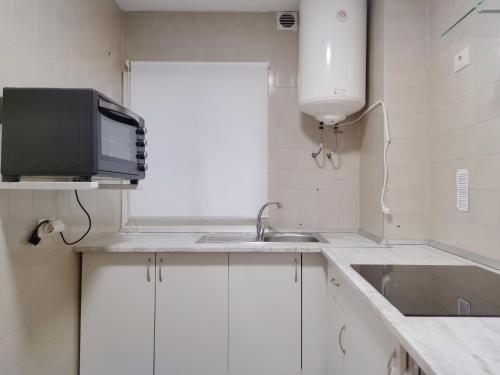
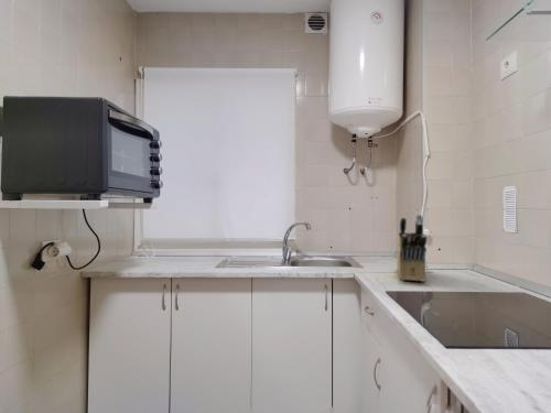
+ knife block (410, 246)
